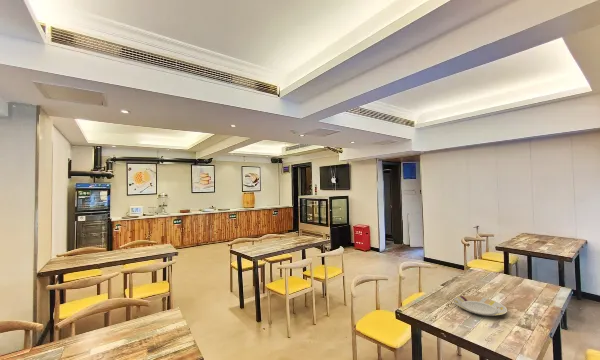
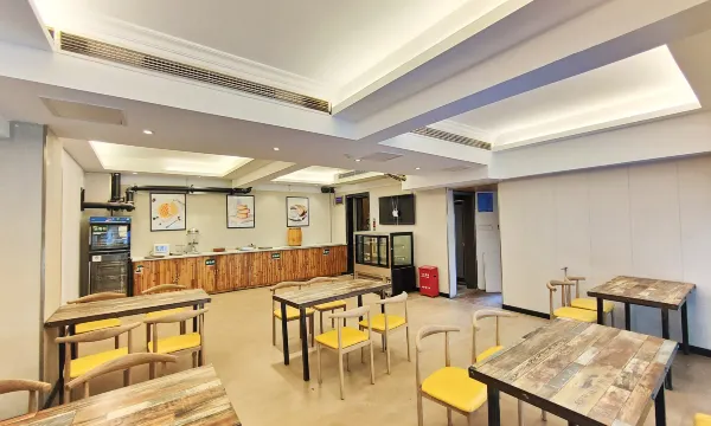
- plate (479, 306)
